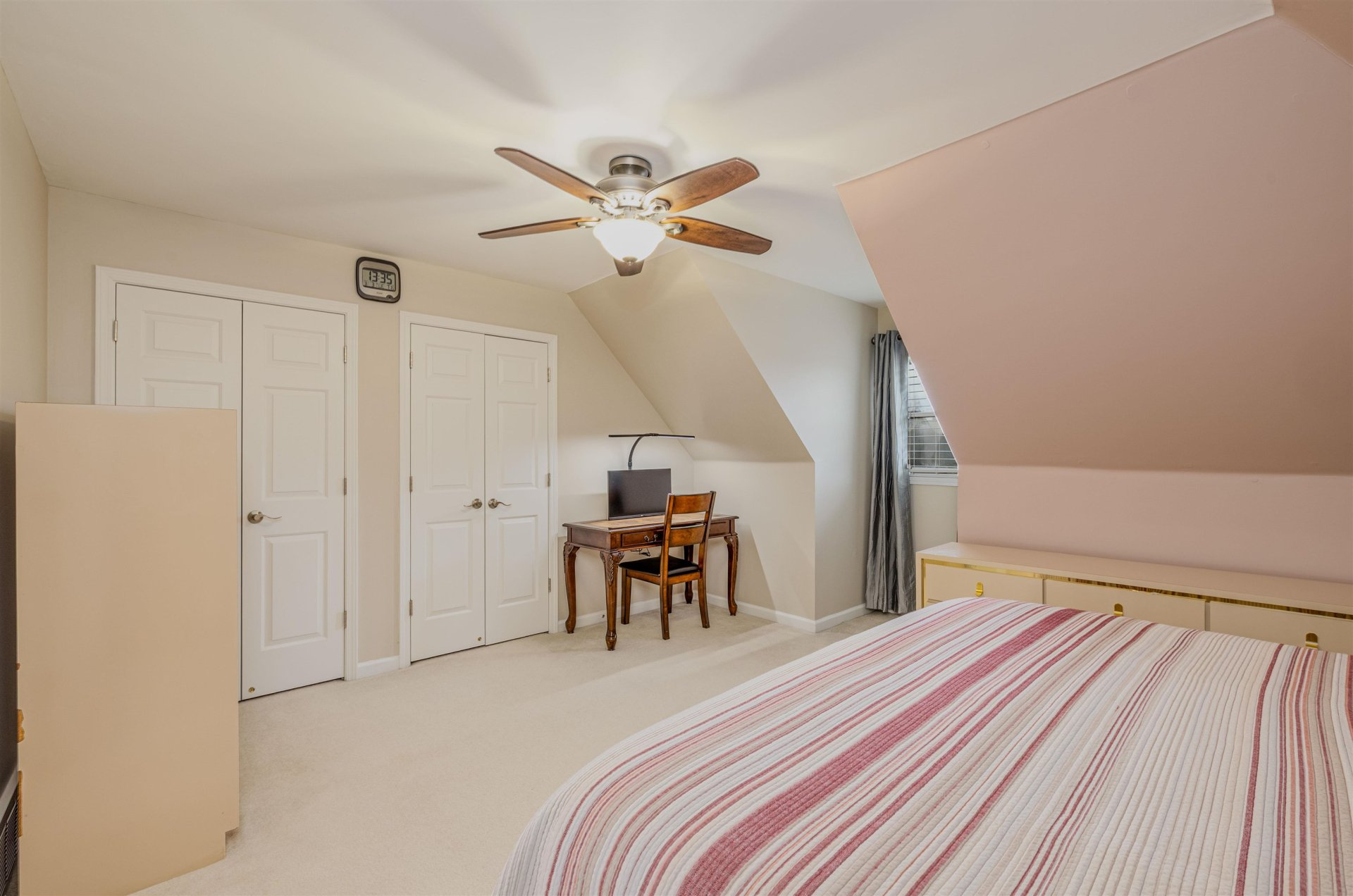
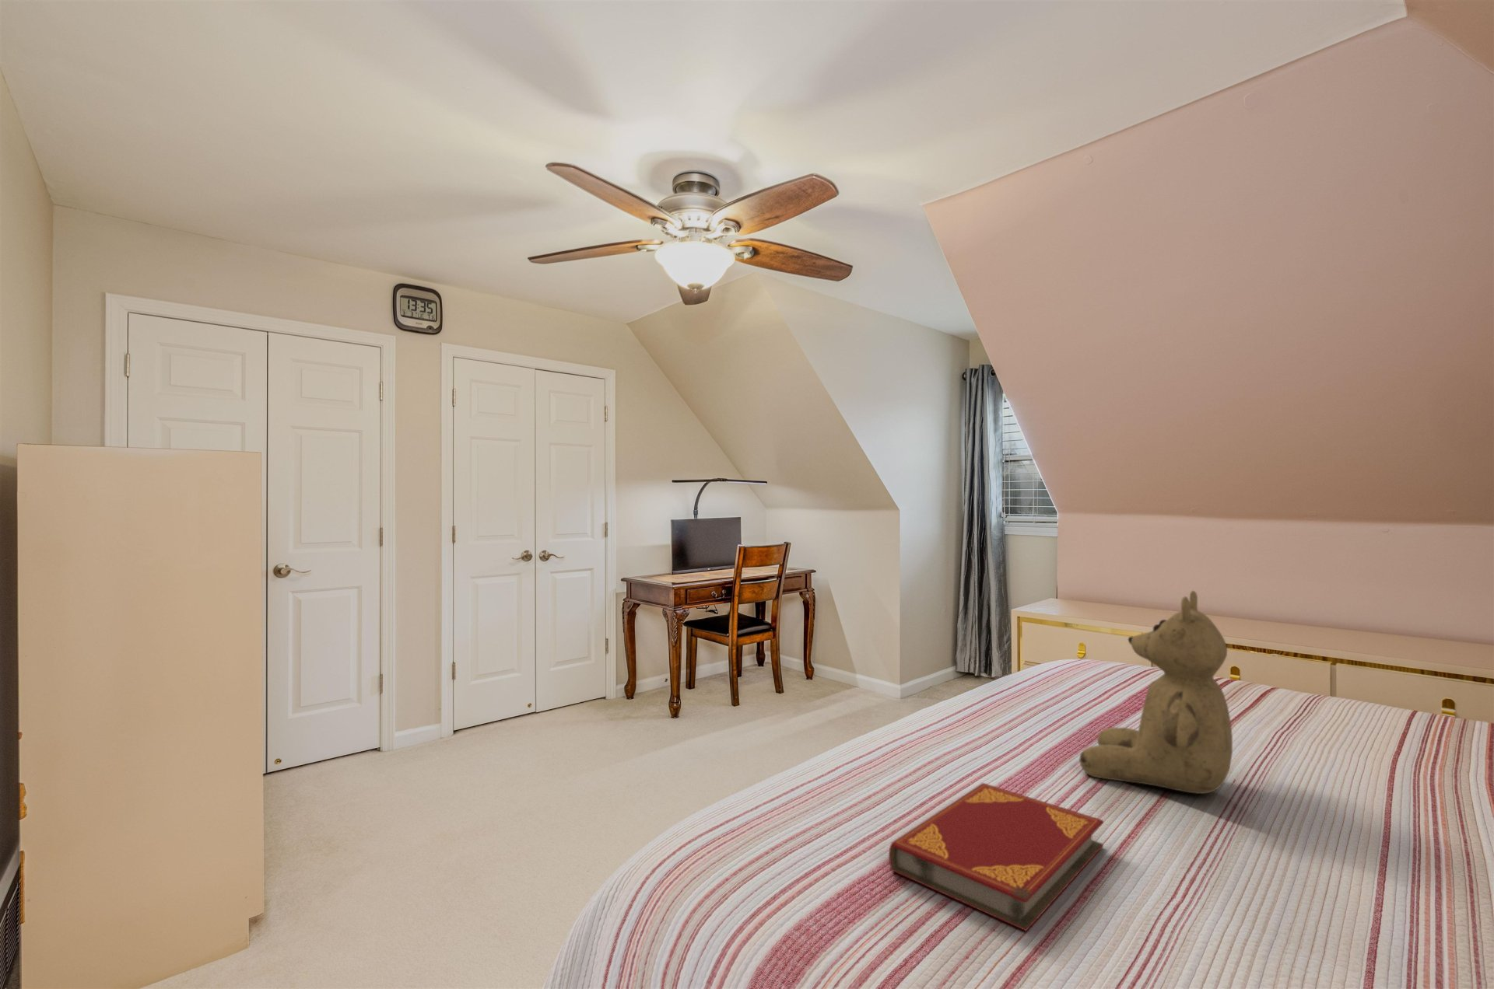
+ teddy bear (1155, 685)
+ hardback book (999, 843)
